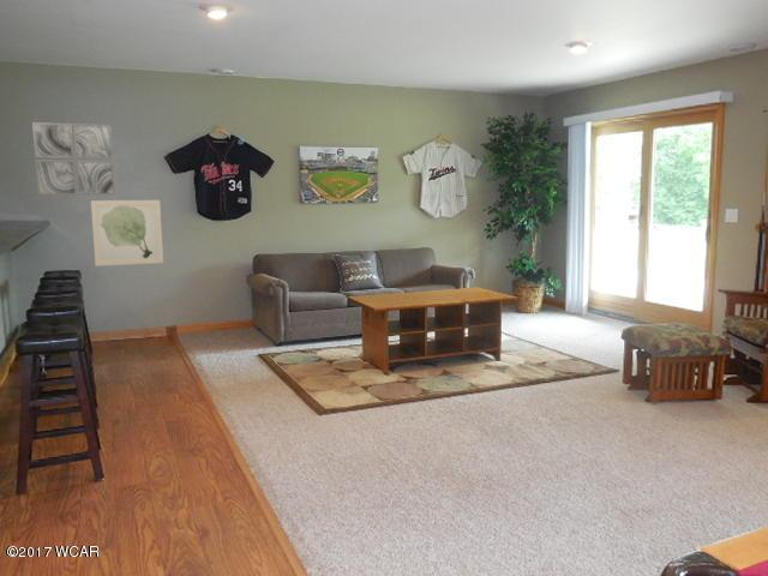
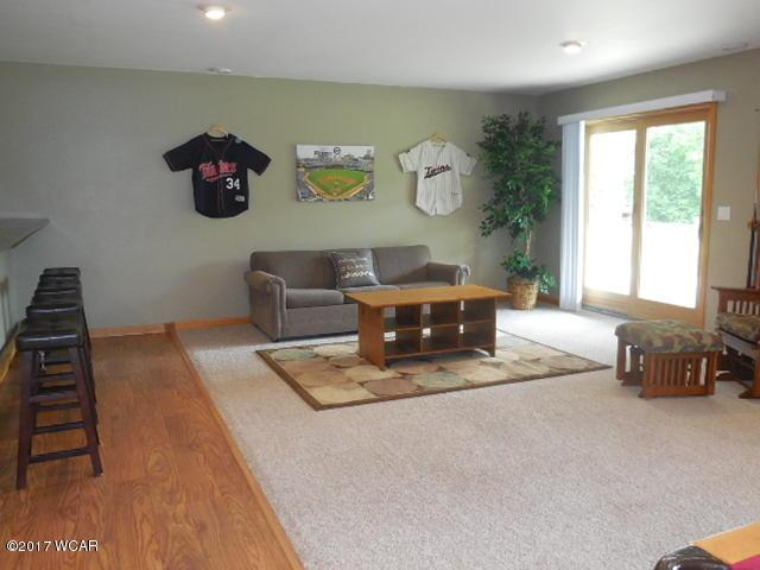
- wall art (127, 232)
- wall art (73, 161)
